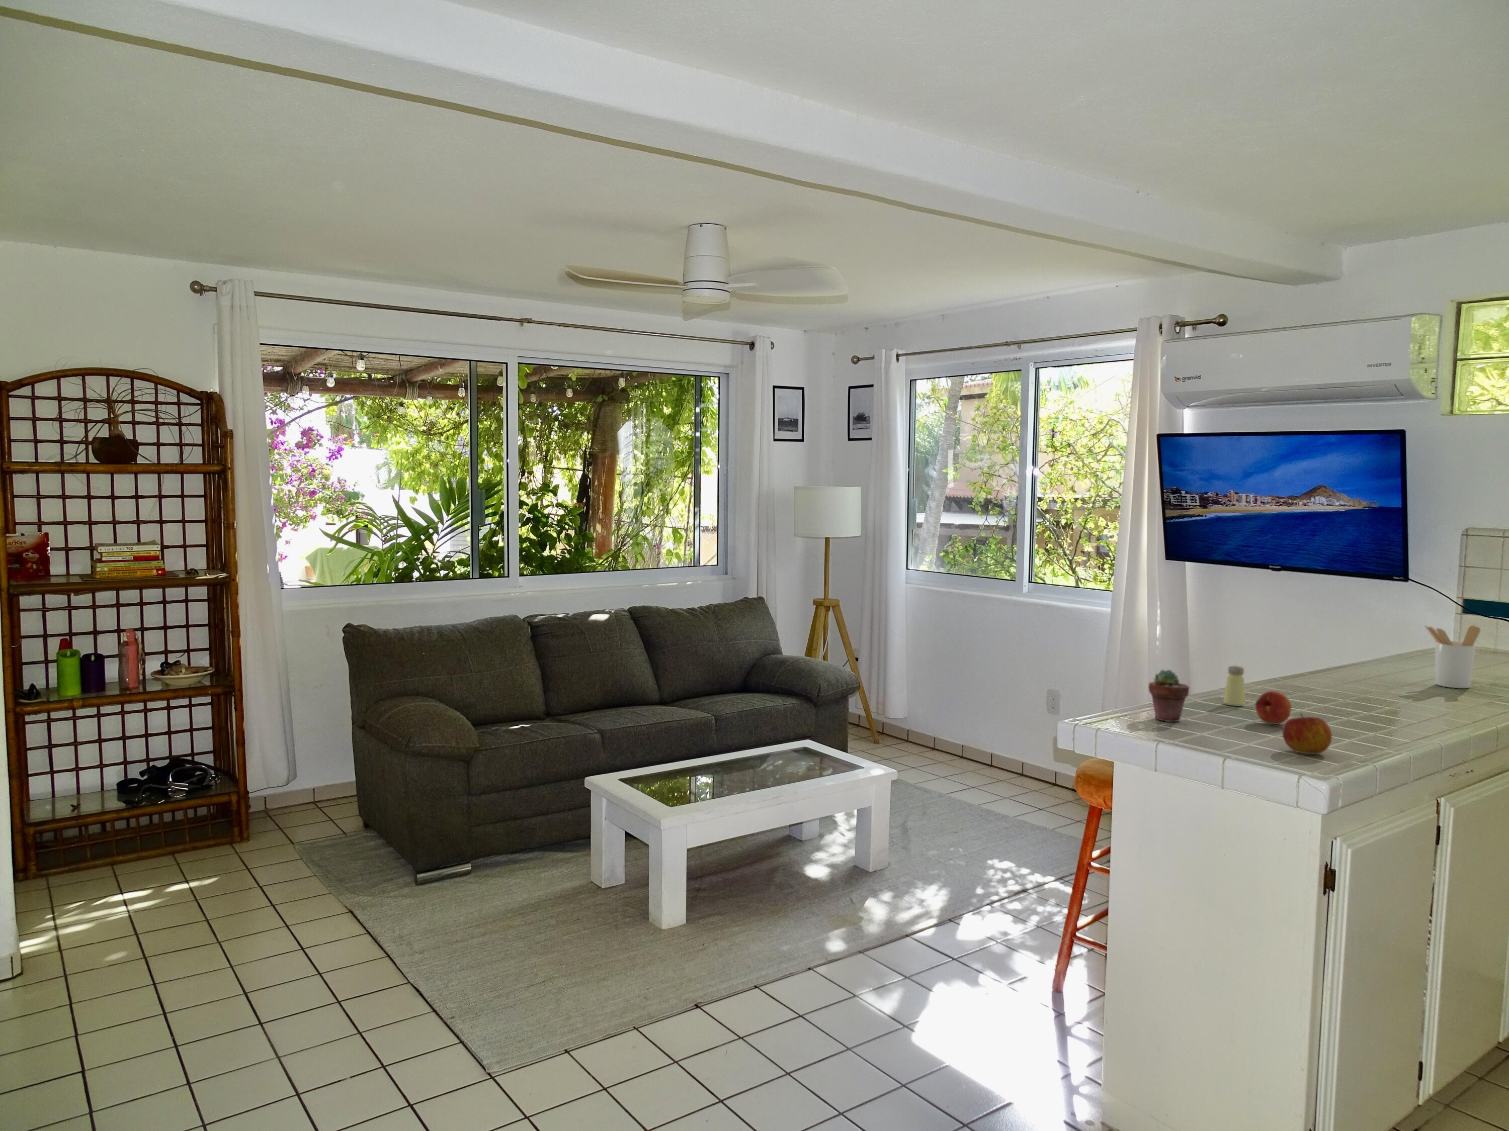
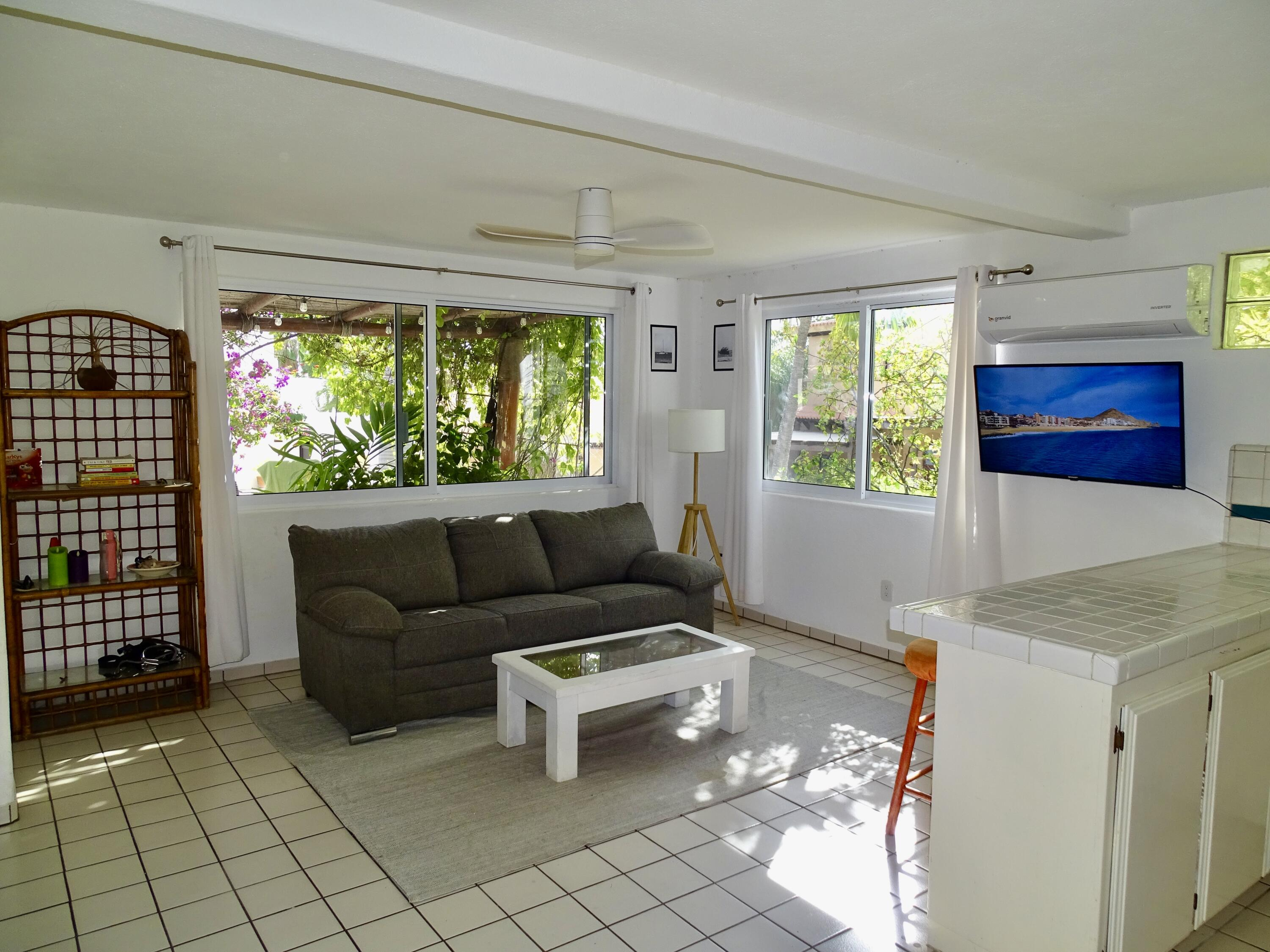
- potted succulent (1168, 694)
- fruit (1273, 707)
- utensil holder (1447, 655)
- apple (1307, 733)
- saltshaker (1235, 685)
